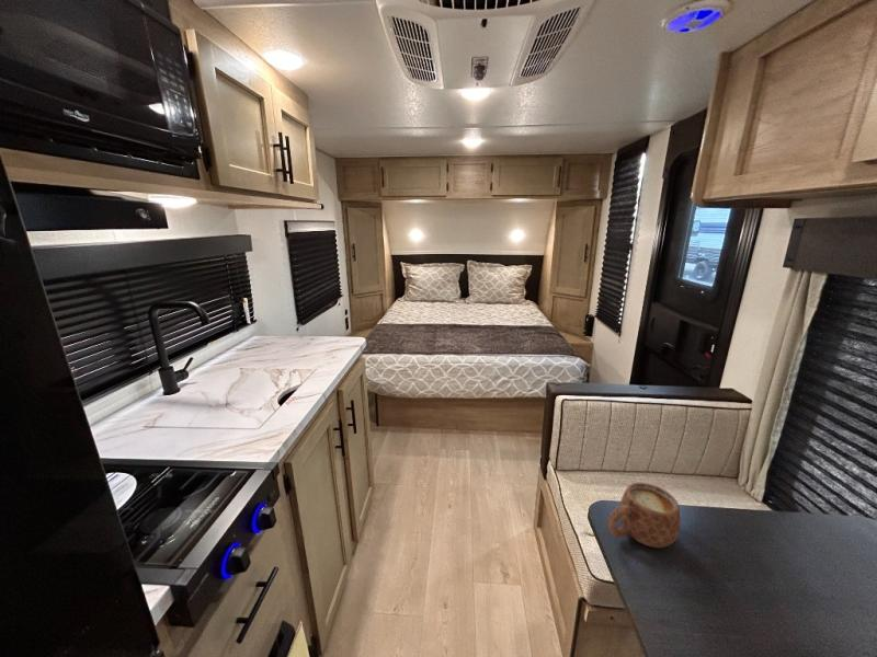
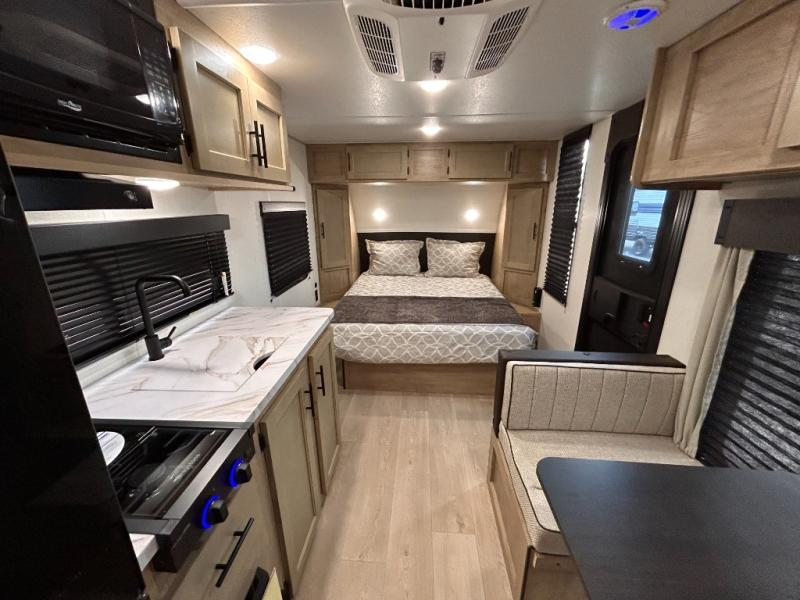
- mug (640, 516)
